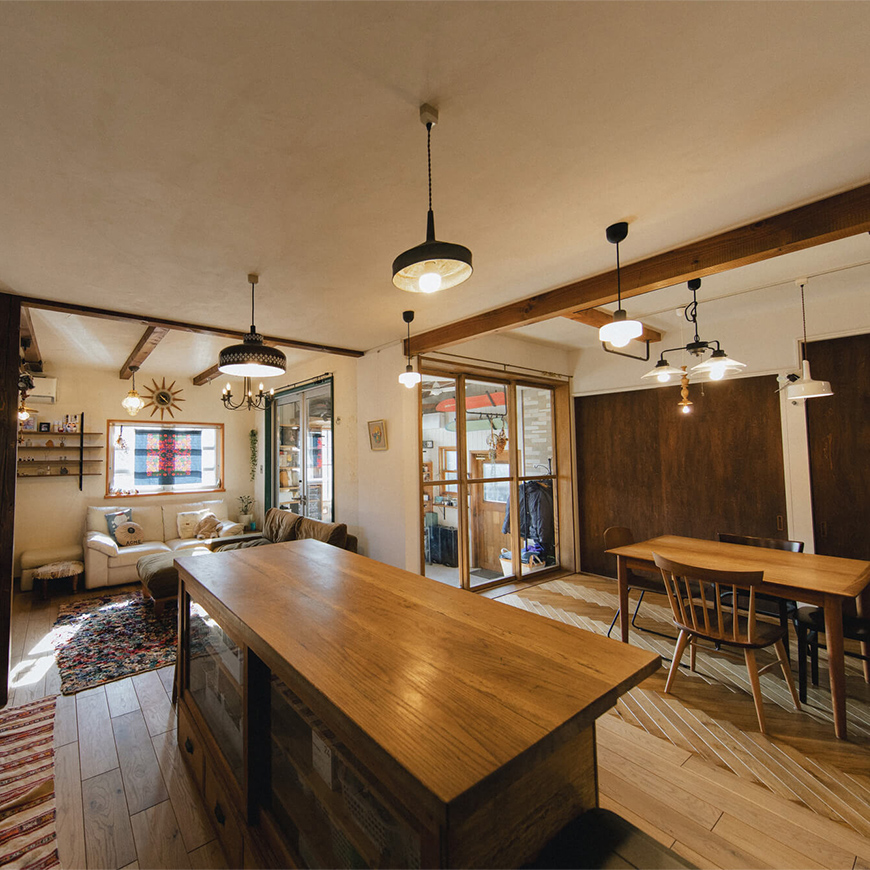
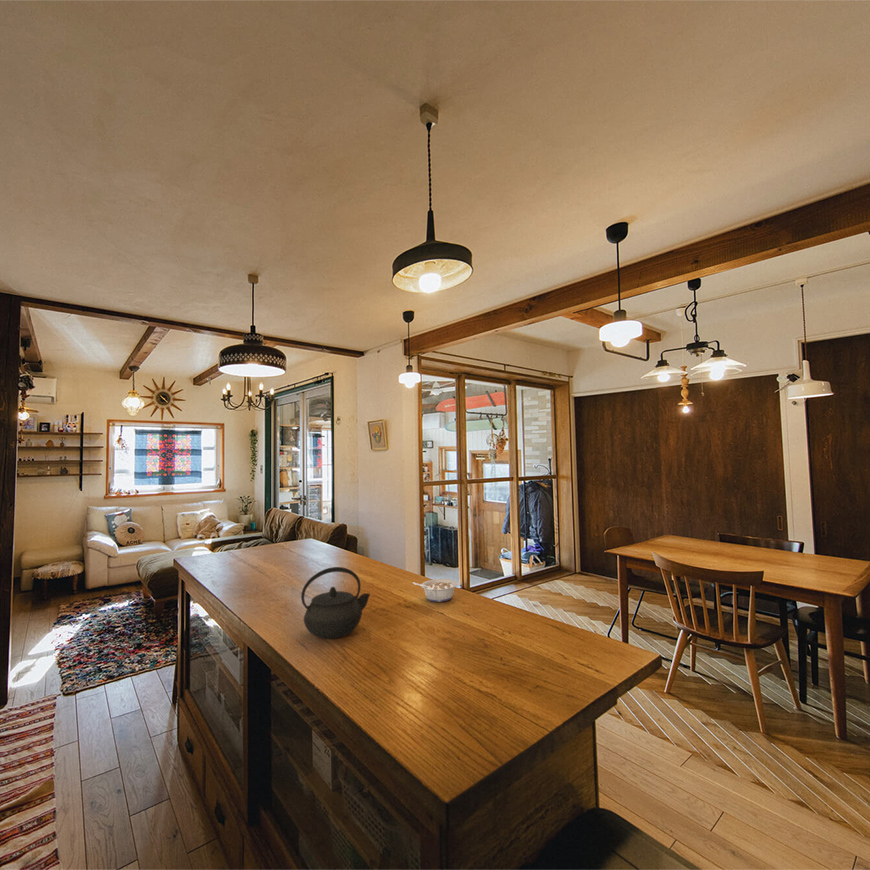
+ kettle (337, 599)
+ legume (438, 589)
